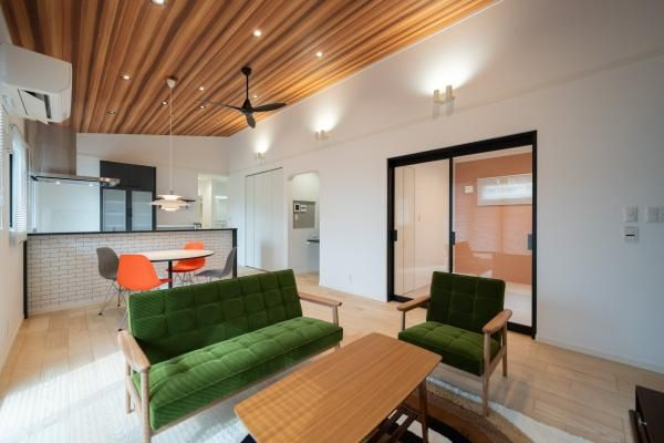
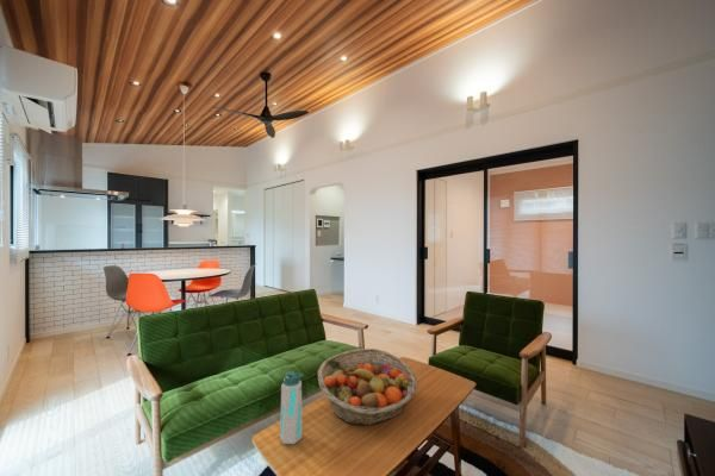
+ fruit basket (367, 383)
+ water bottle (292, 406)
